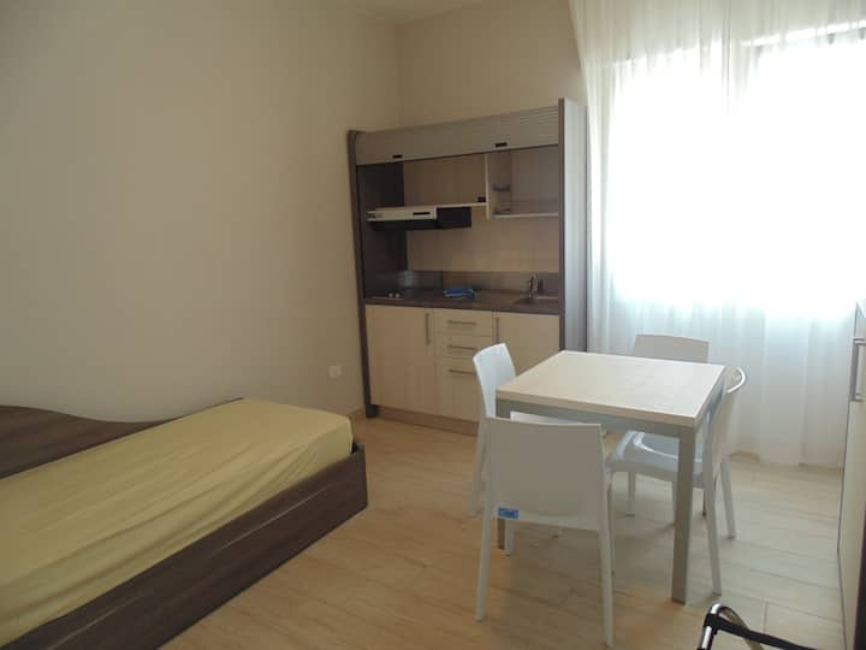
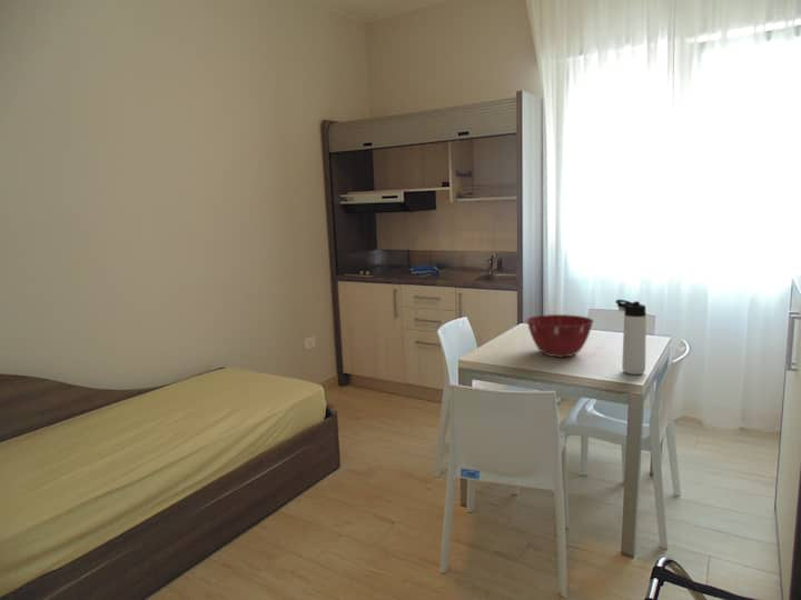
+ thermos bottle (630, 336)
+ mixing bowl (558, 337)
